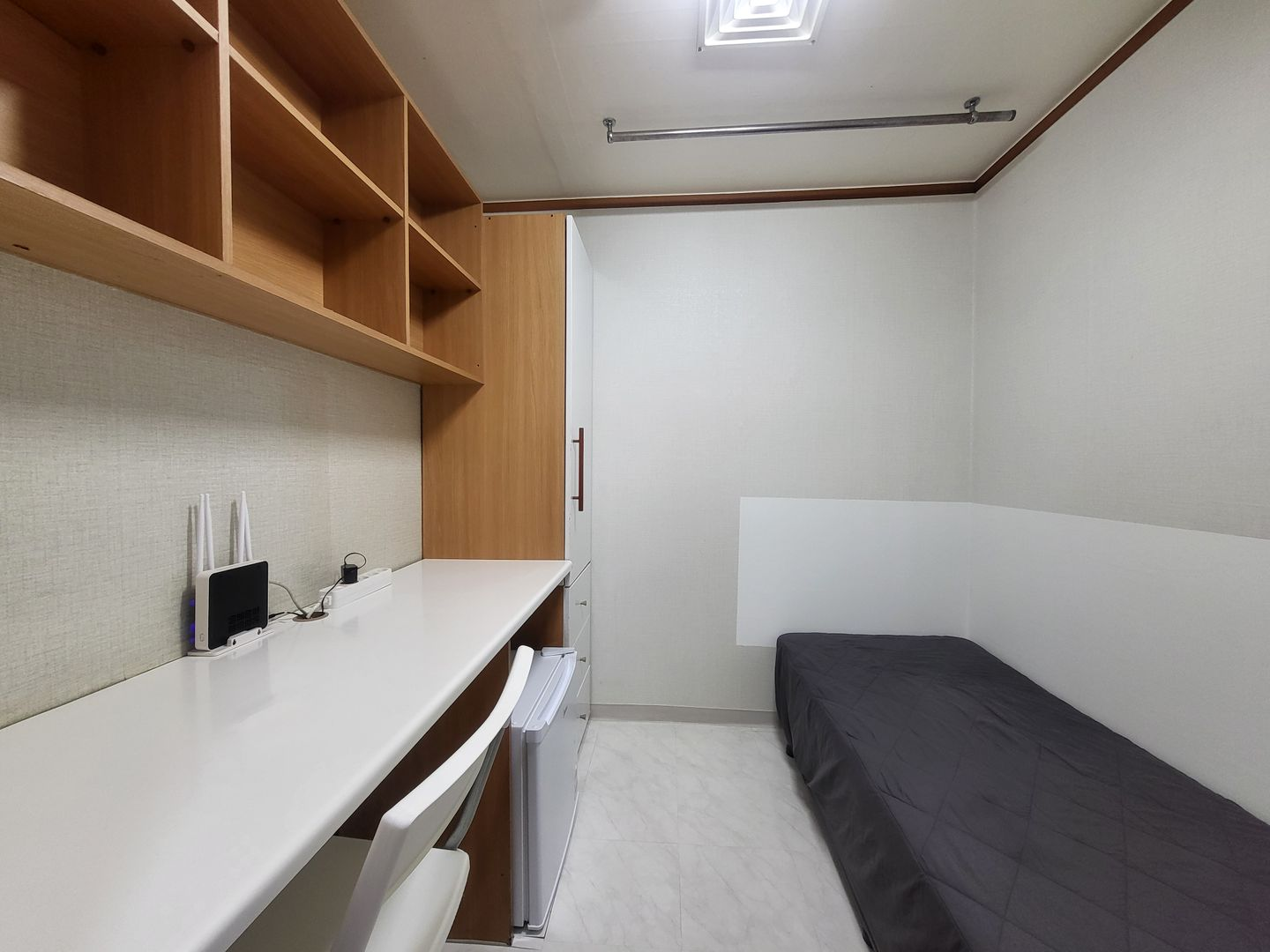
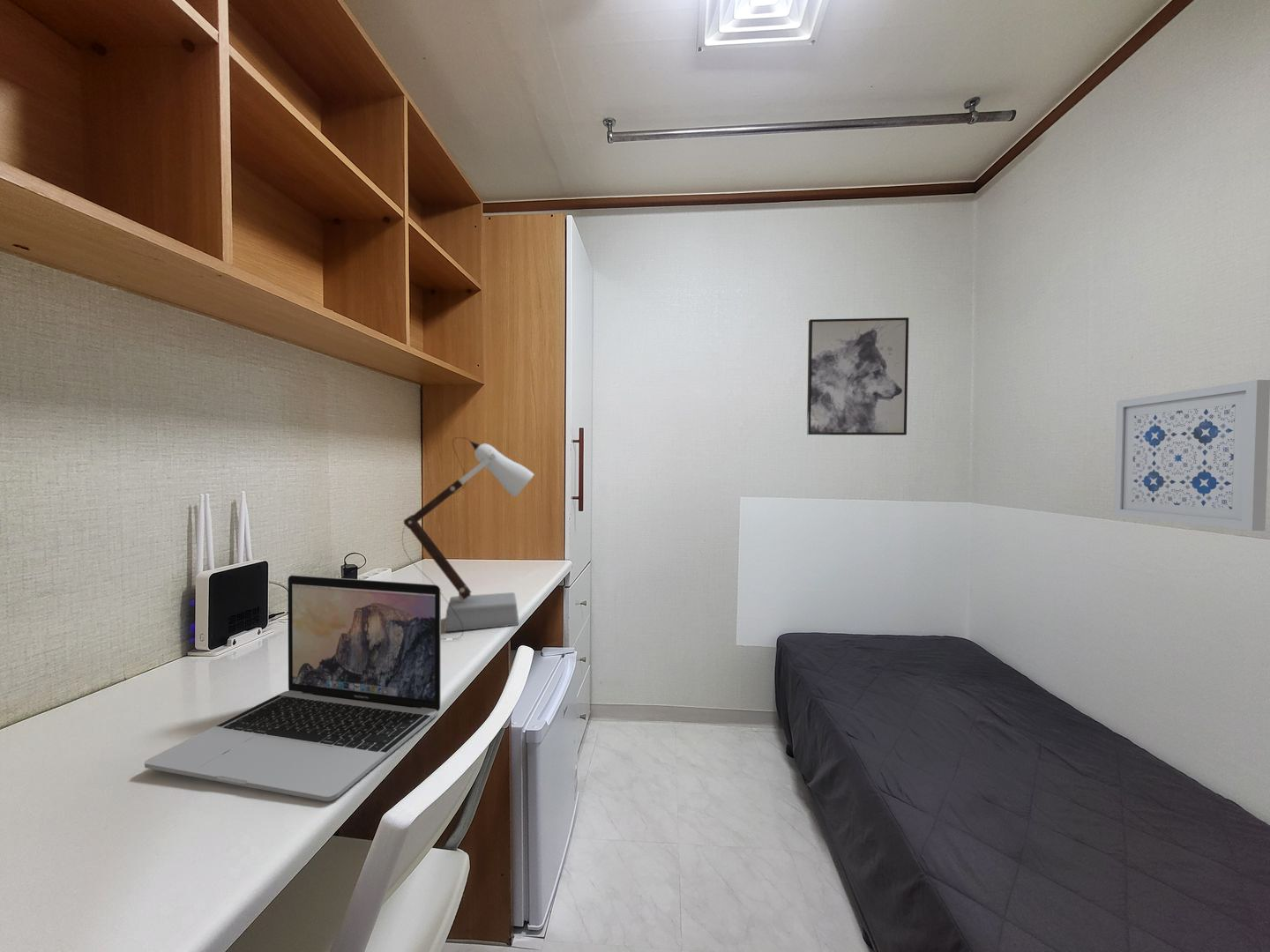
+ laptop (307, 667)
+ desk lamp (439, 550)
+ wall art (1180, 457)
+ wall art (856, 376)
